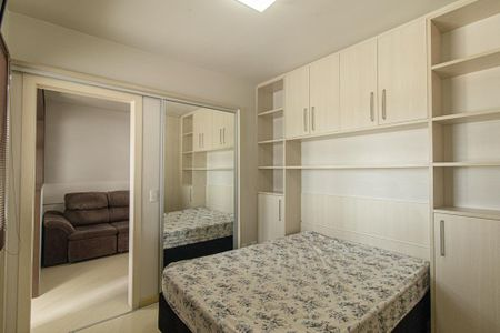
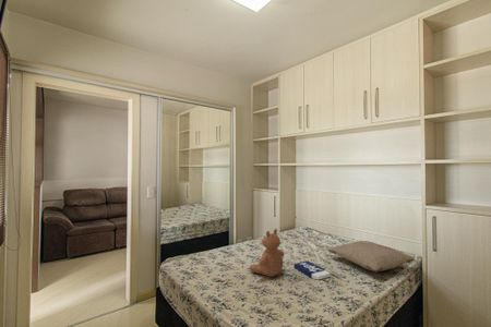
+ teddy bear (266, 251)
+ pillow (369, 254)
+ book (311, 269)
